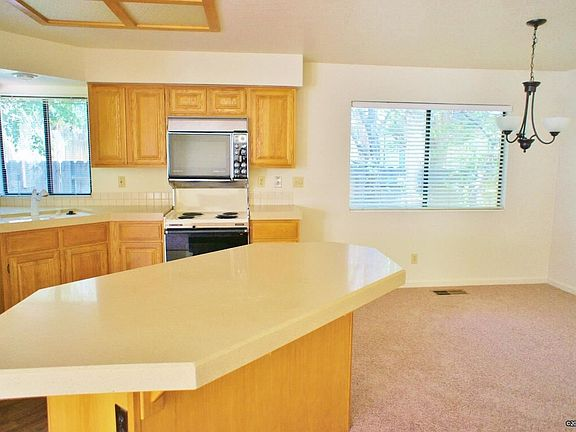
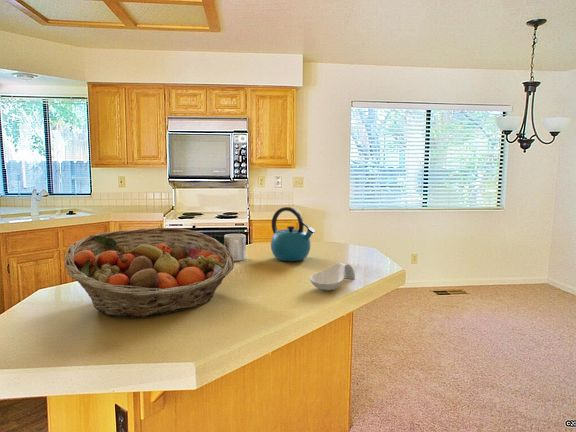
+ fruit basket (155, 267)
+ mug (234, 247)
+ spoon rest (334, 275)
+ kettle (292, 233)
